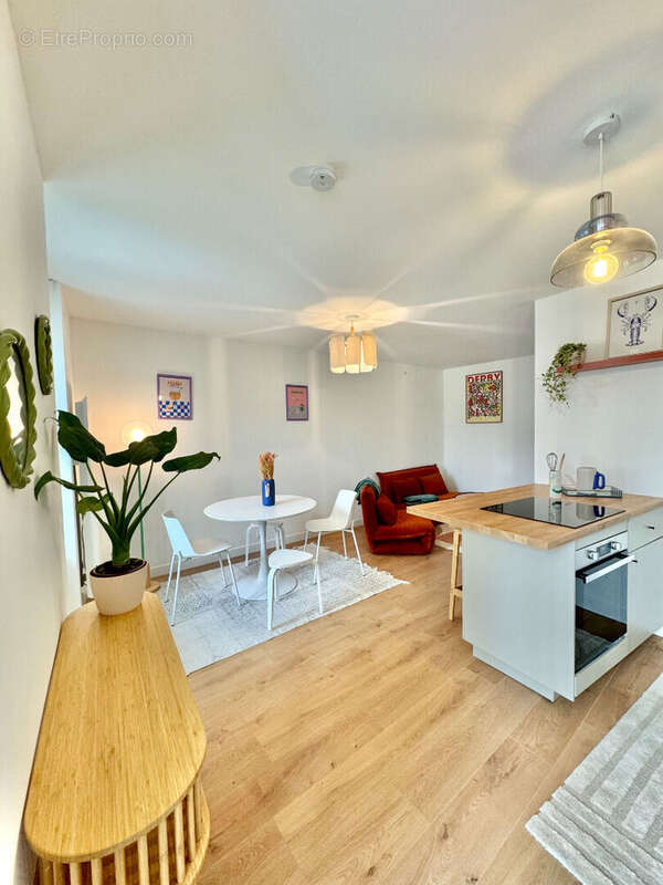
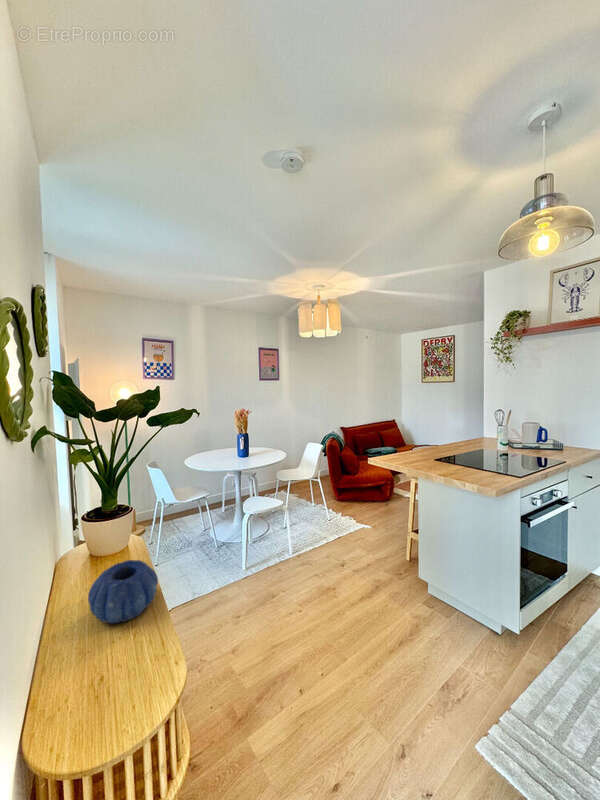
+ decorative bowl (124, 588)
